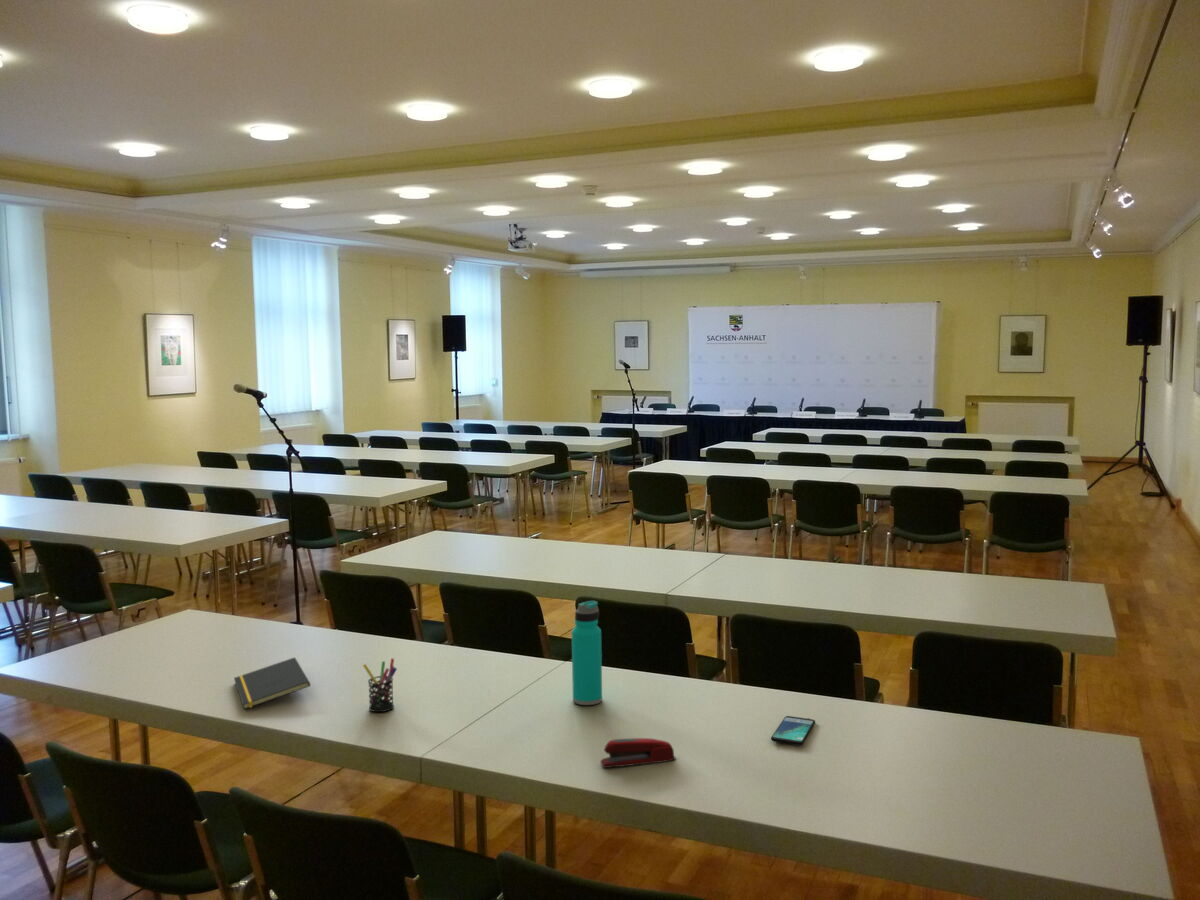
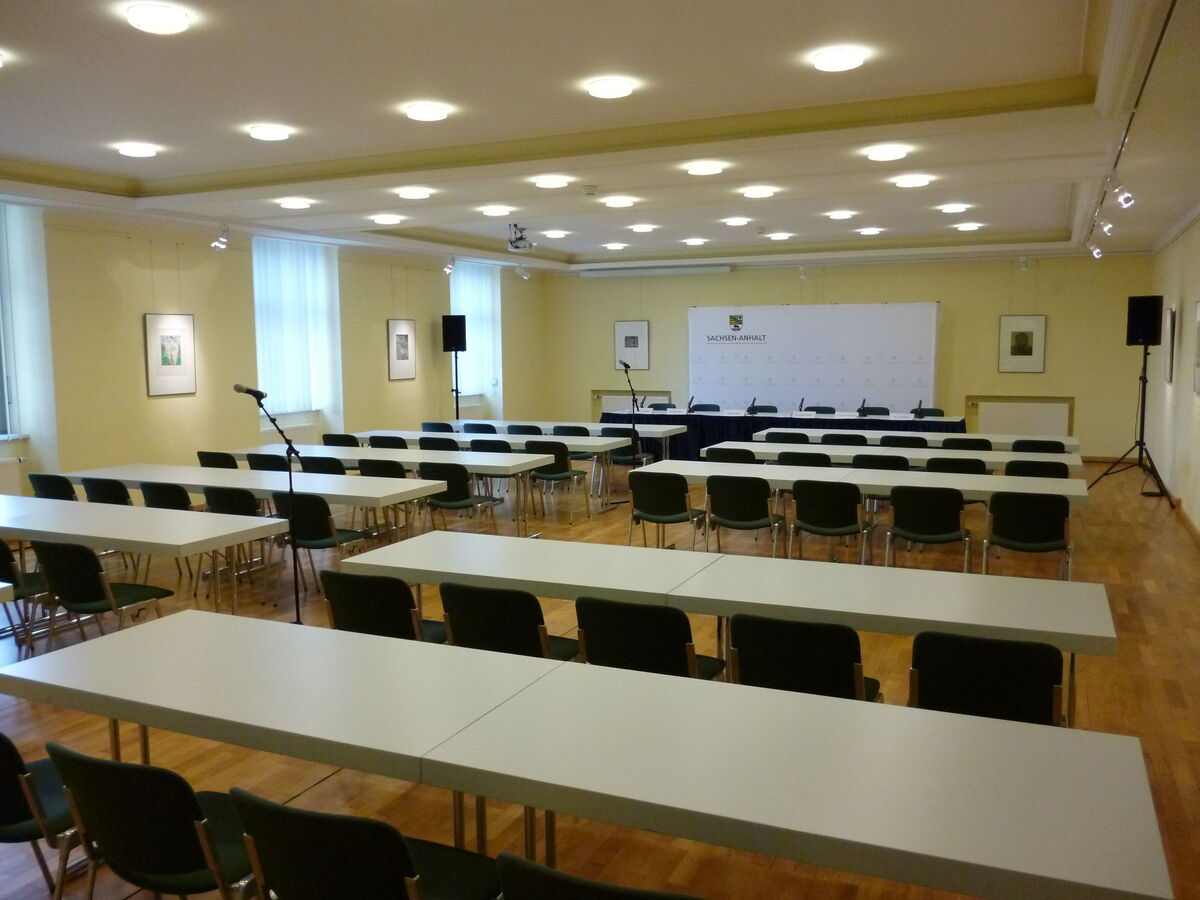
- water bottle (586, 651)
- smartphone (793, 730)
- notepad (271, 681)
- pen holder (382, 682)
- stapler (638, 749)
